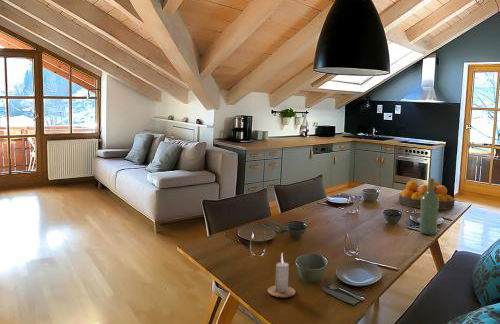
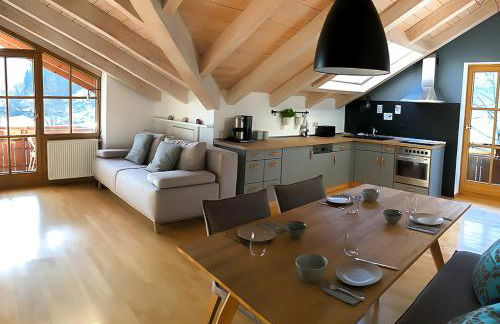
- candle (282, 271)
- fruit bowl (426, 192)
- wine bottle (429, 205)
